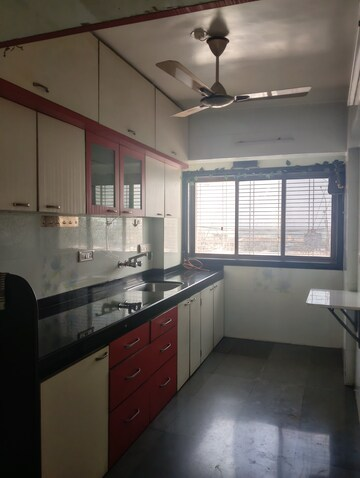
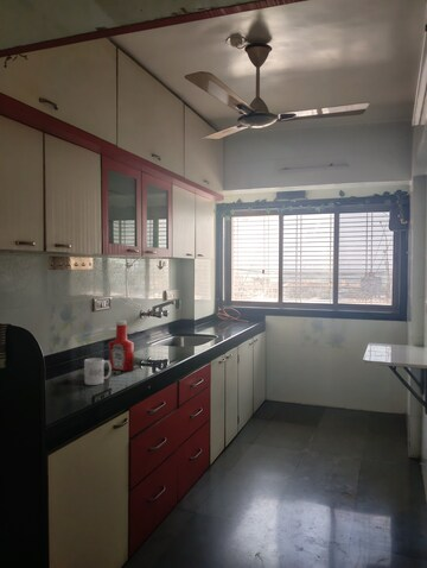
+ soap bottle (121, 345)
+ mug (96, 370)
